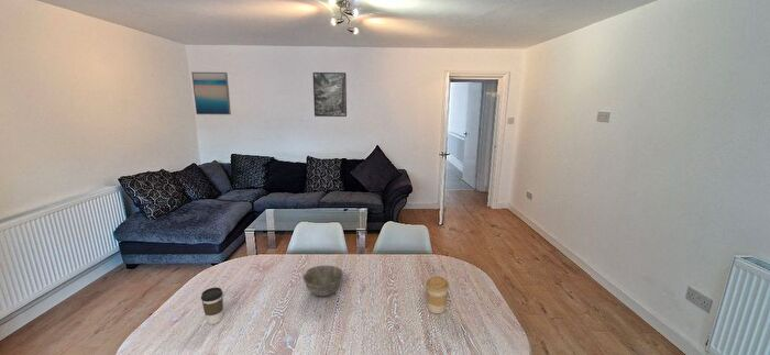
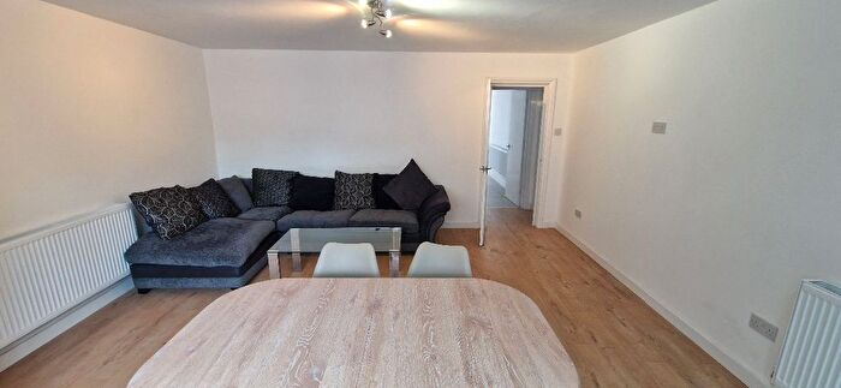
- coffee cup (437, 293)
- wall art (211, 93)
- coffee cup (212, 306)
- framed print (330, 95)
- bowl (323, 282)
